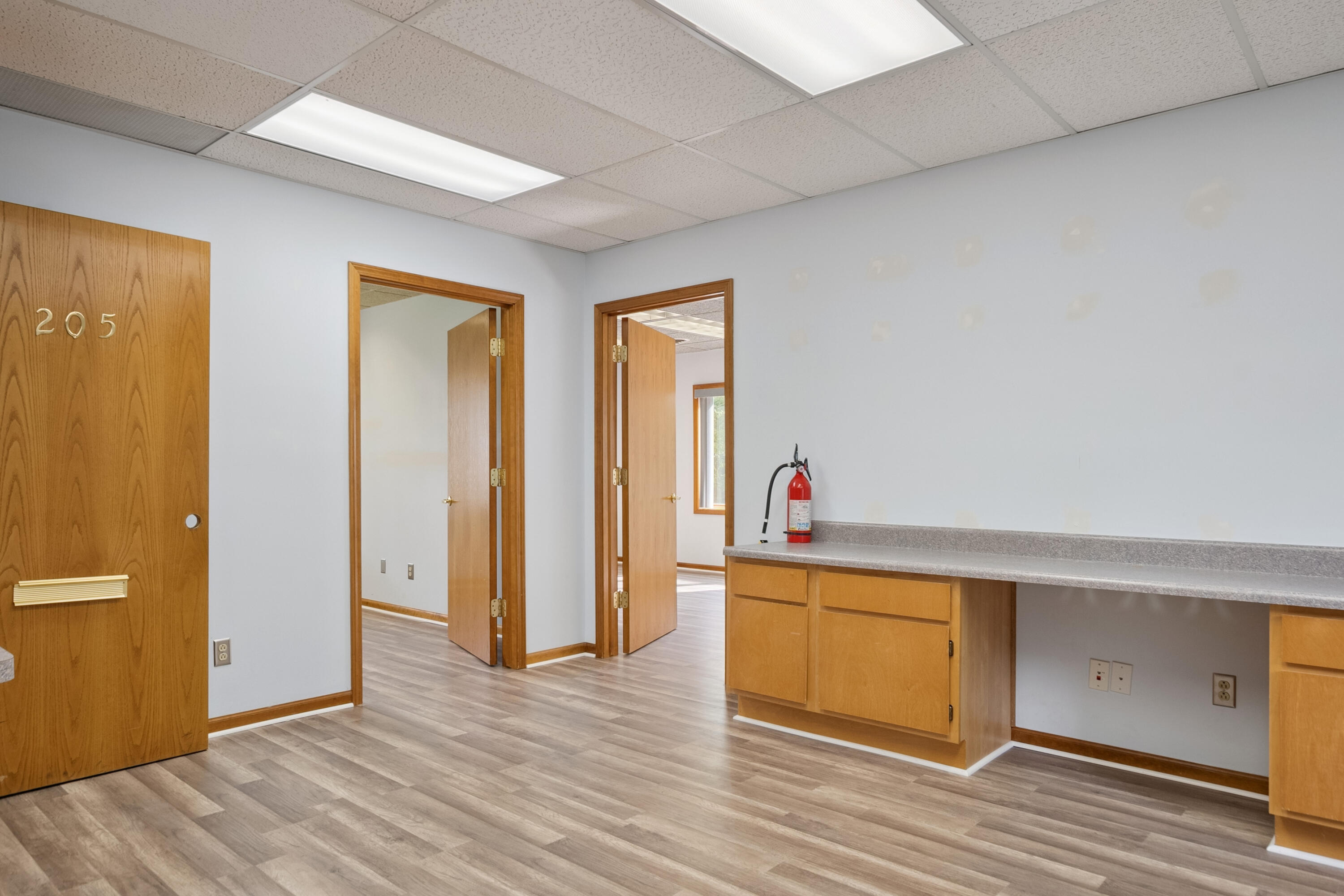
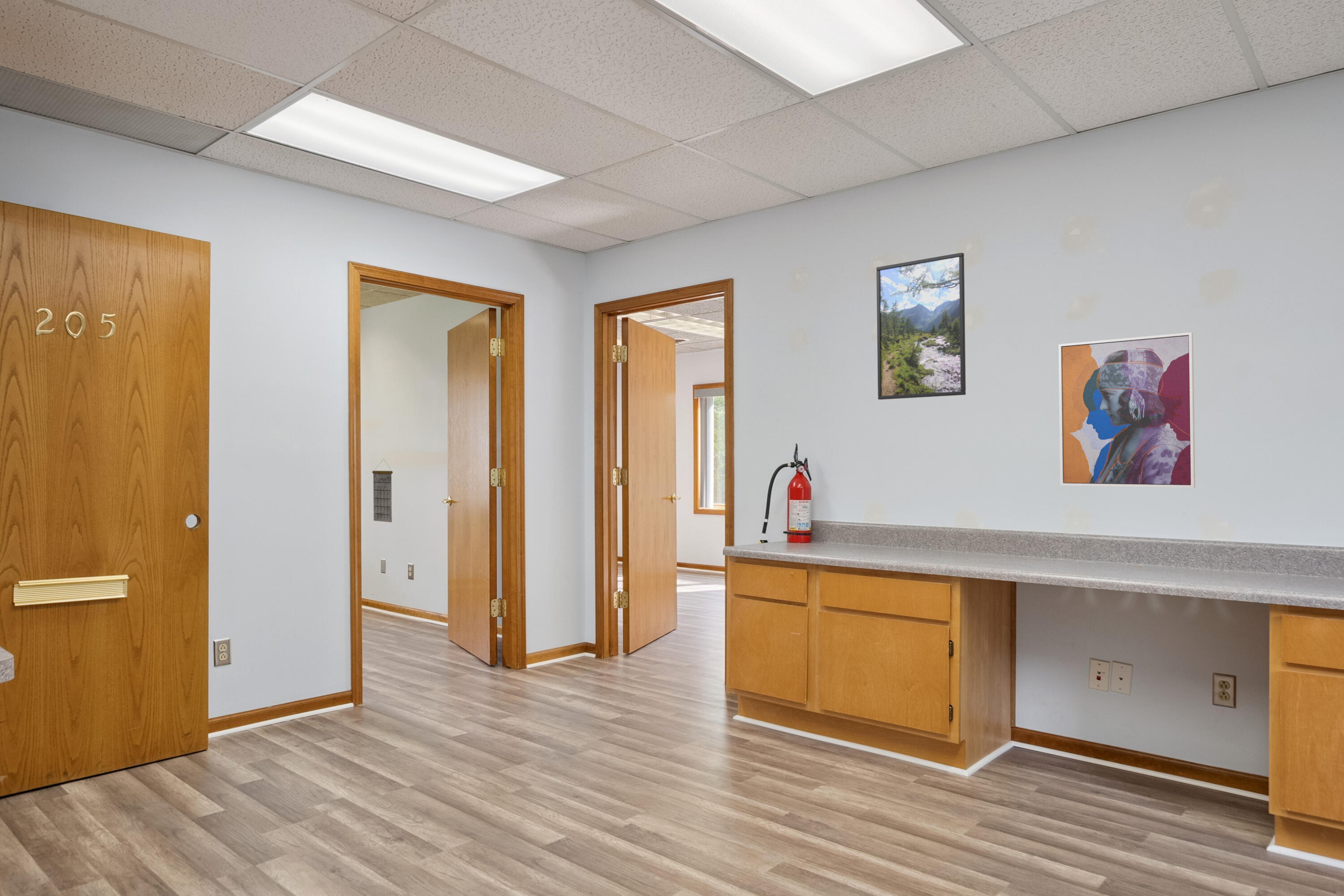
+ wall art (1124, 413)
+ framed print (919, 329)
+ calendar (382, 490)
